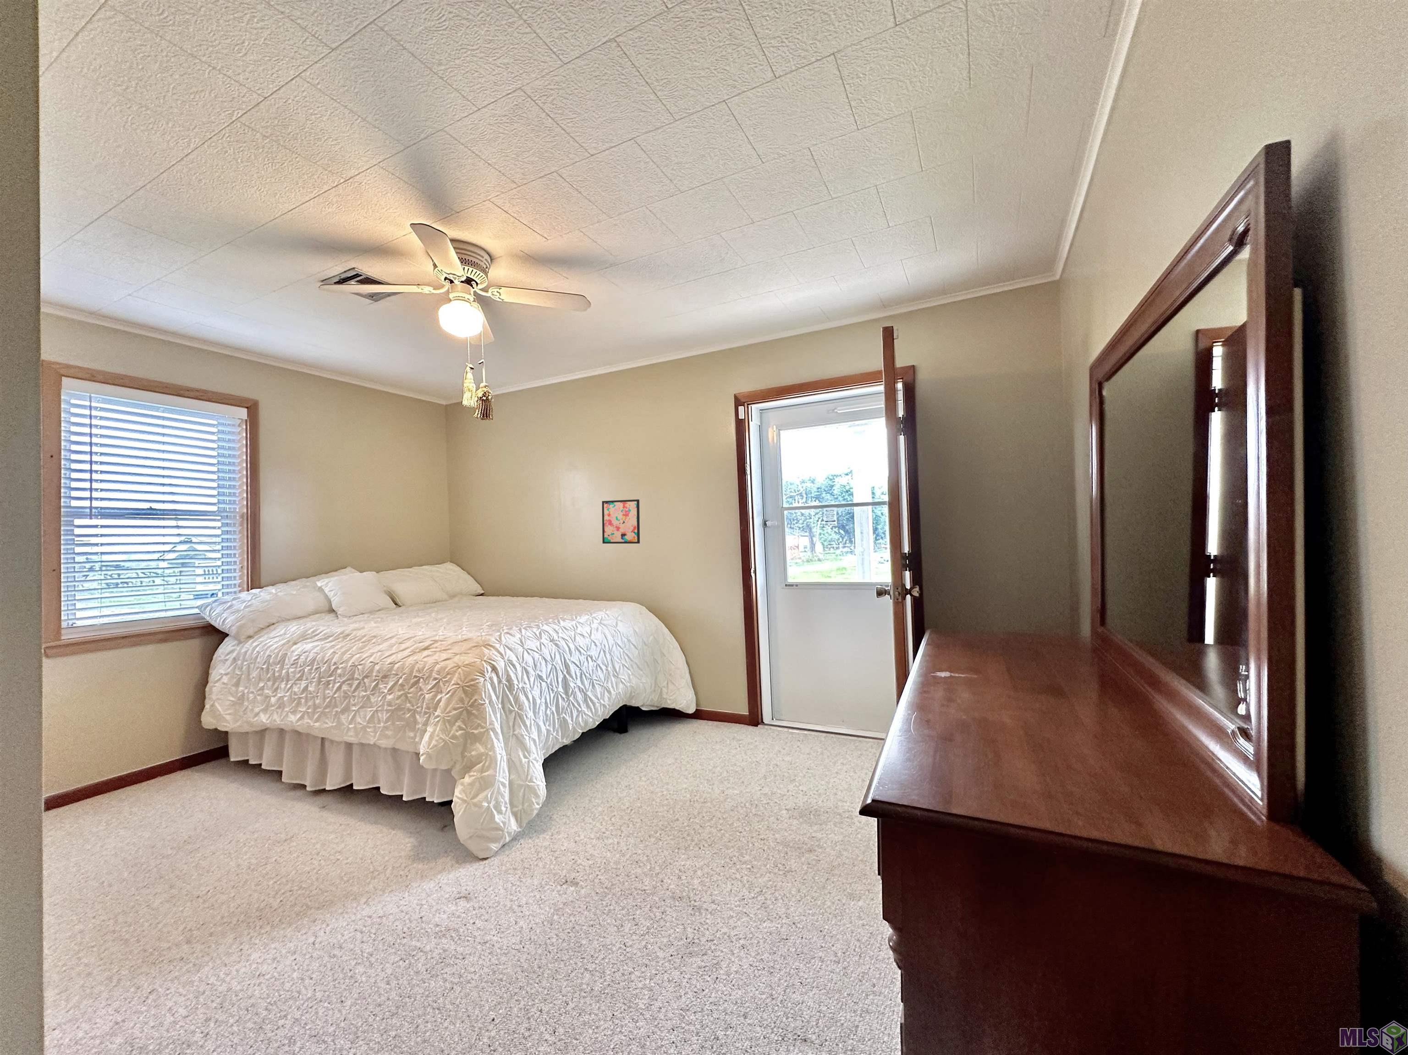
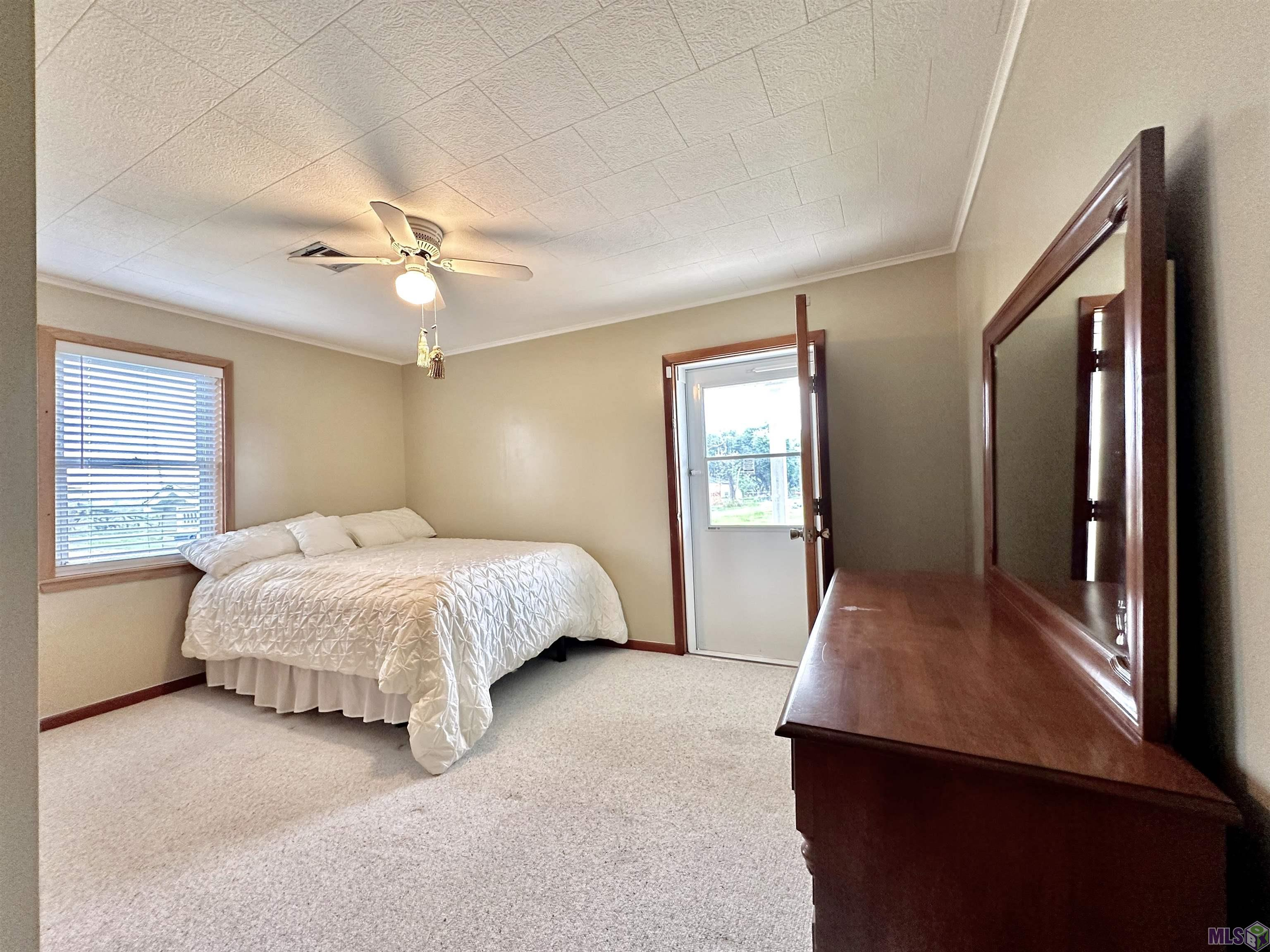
- wall art (621, 522)
